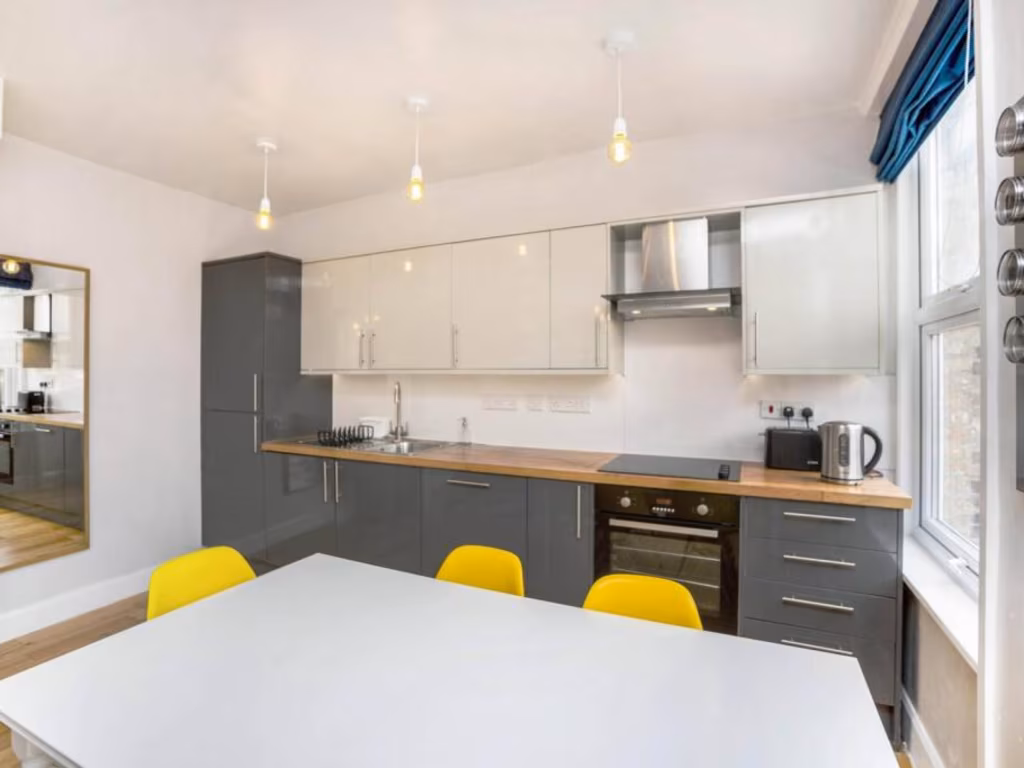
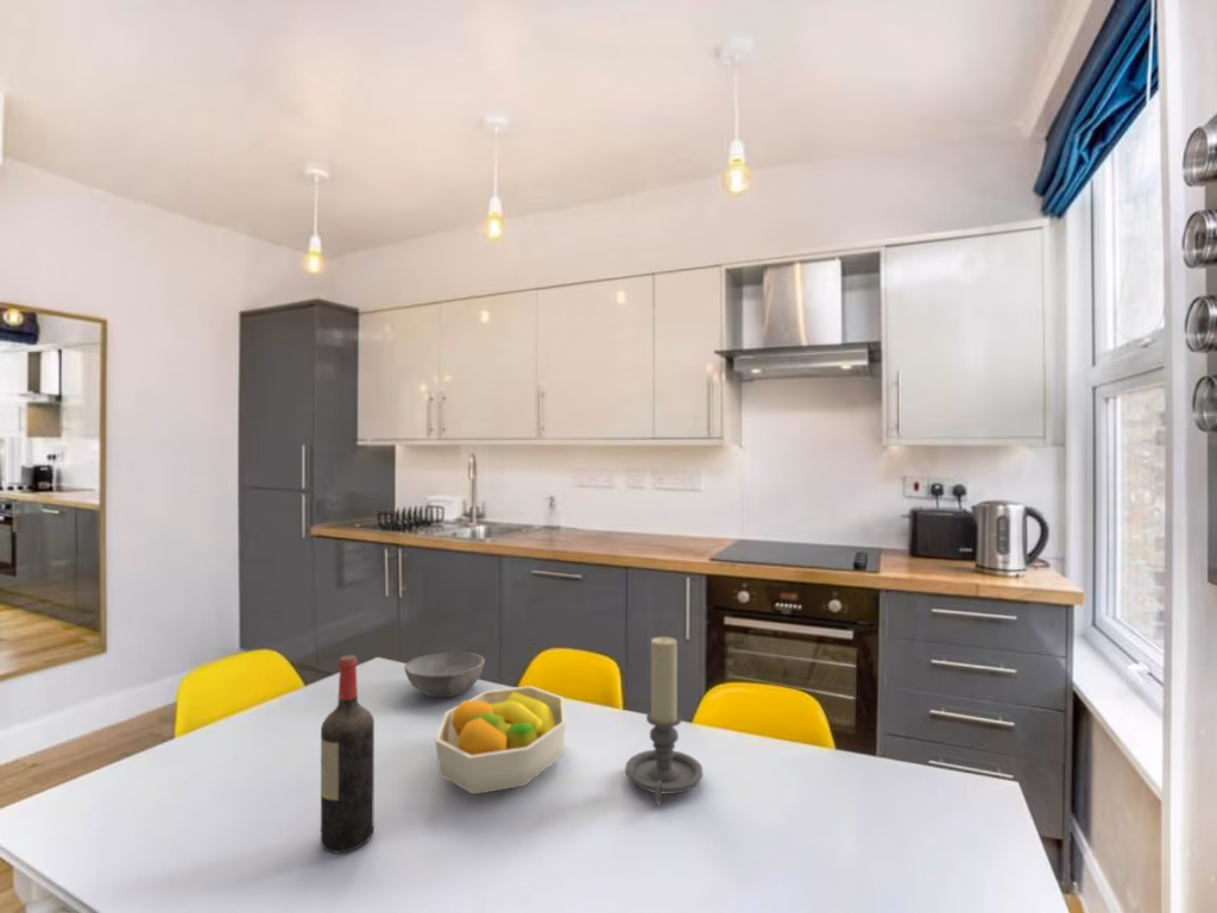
+ fruit bowl (504, 729)
+ candle holder (662, 711)
+ bowl (444, 675)
+ wine bottle (347, 748)
